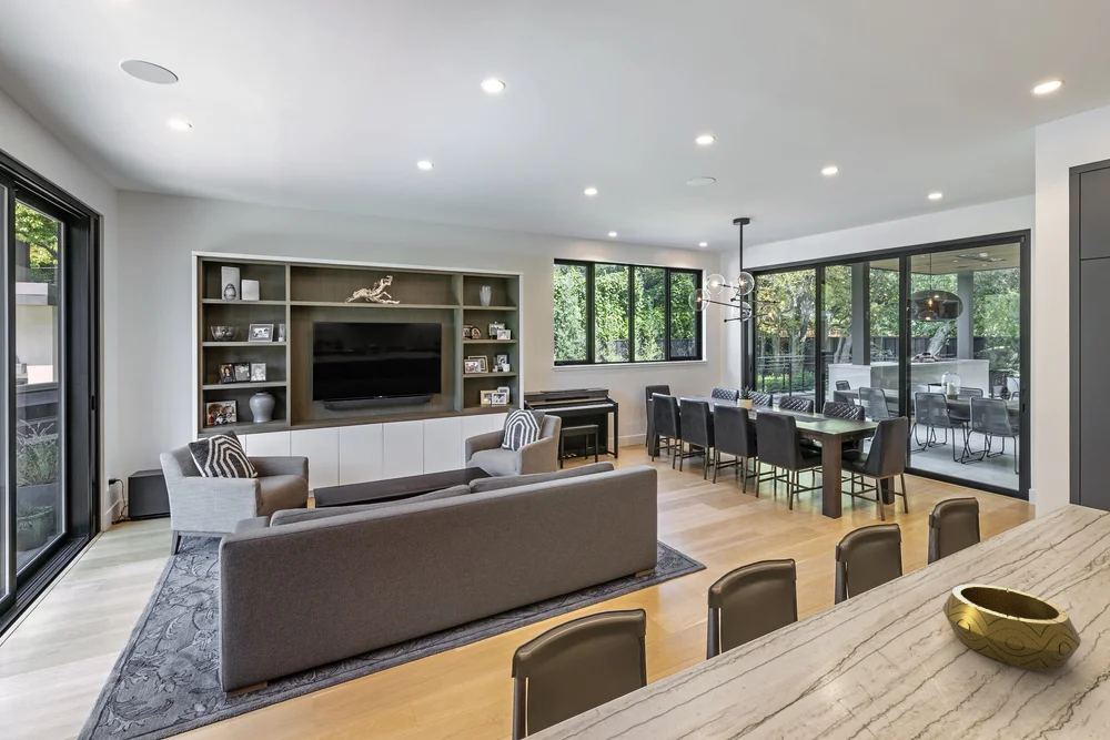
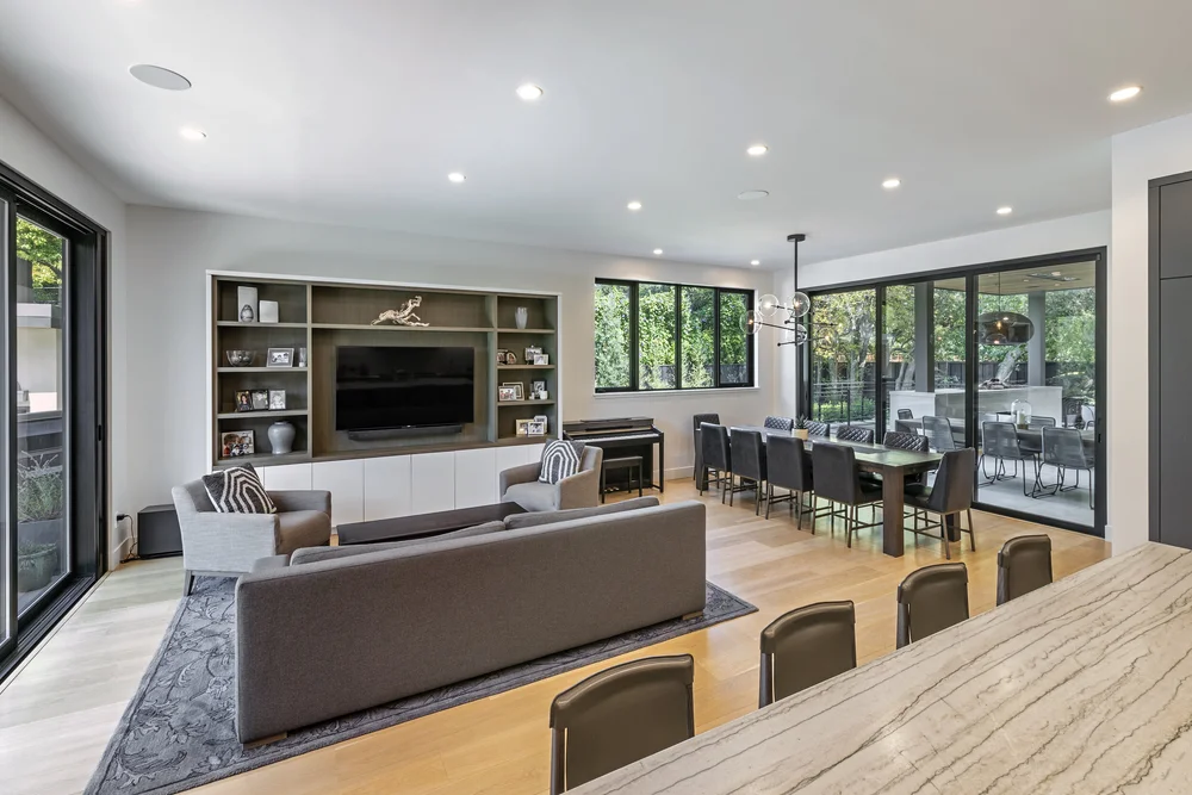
- decorative bowl (1007, 622)
